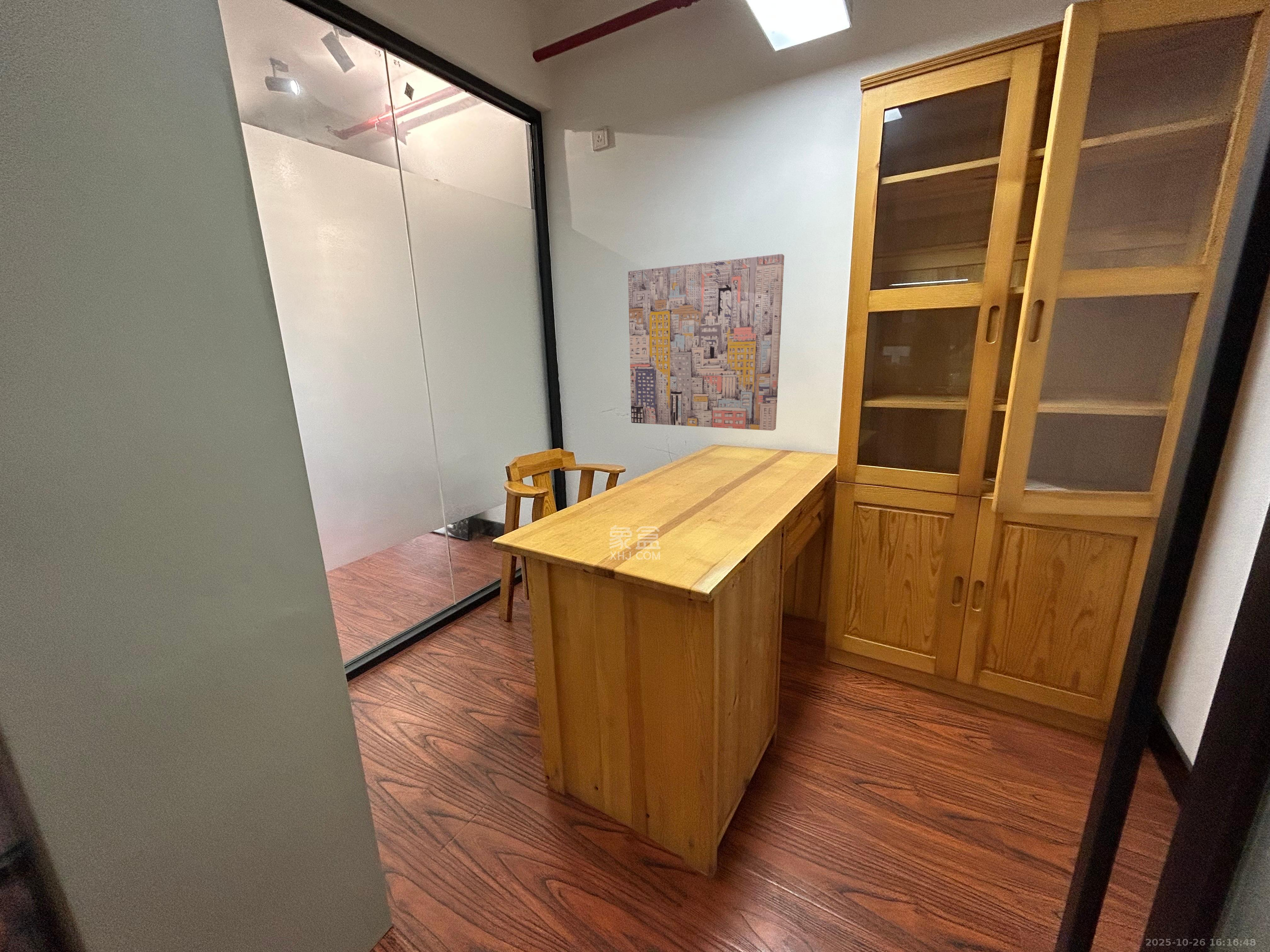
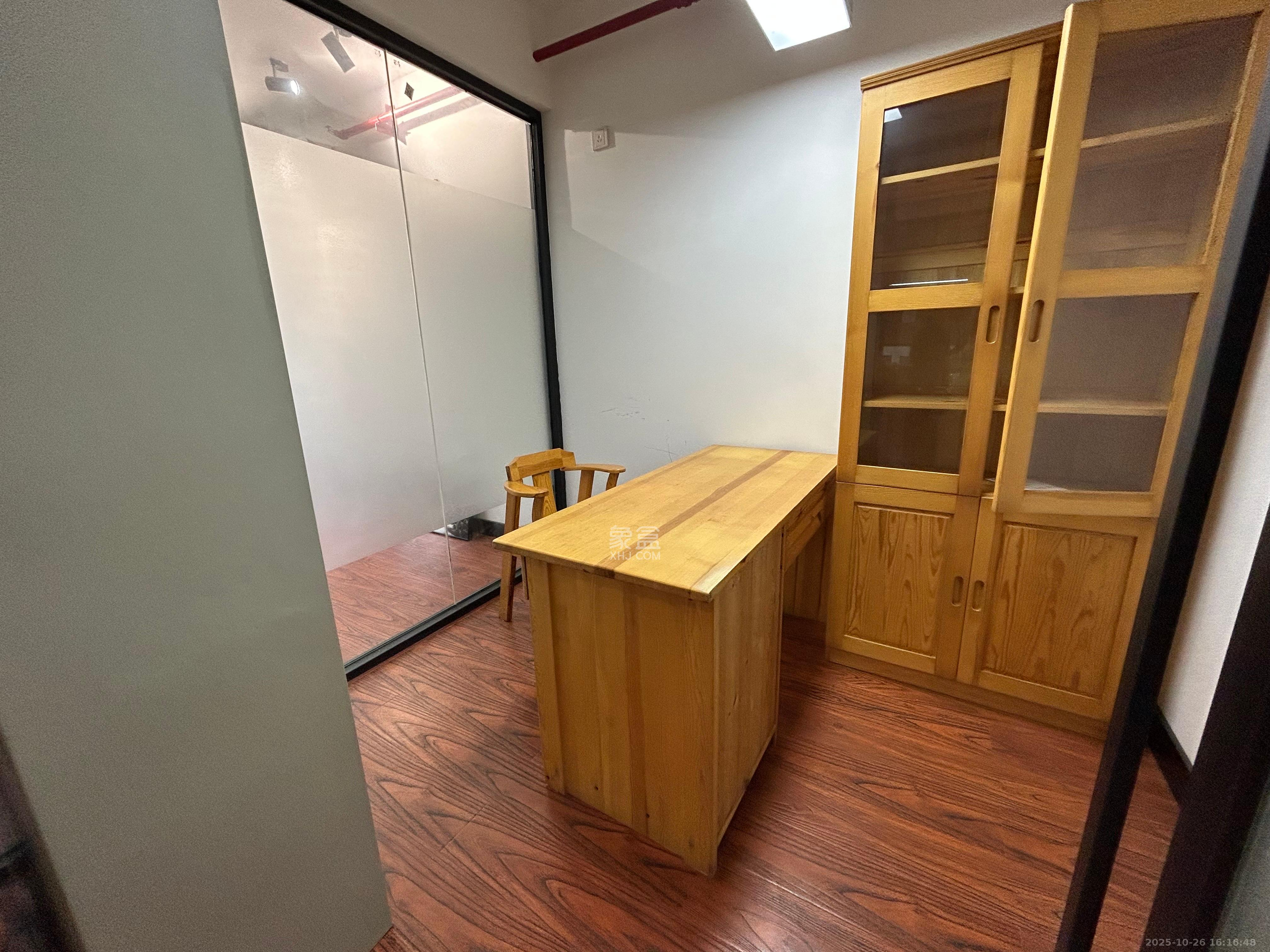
- wall art (700, 348)
